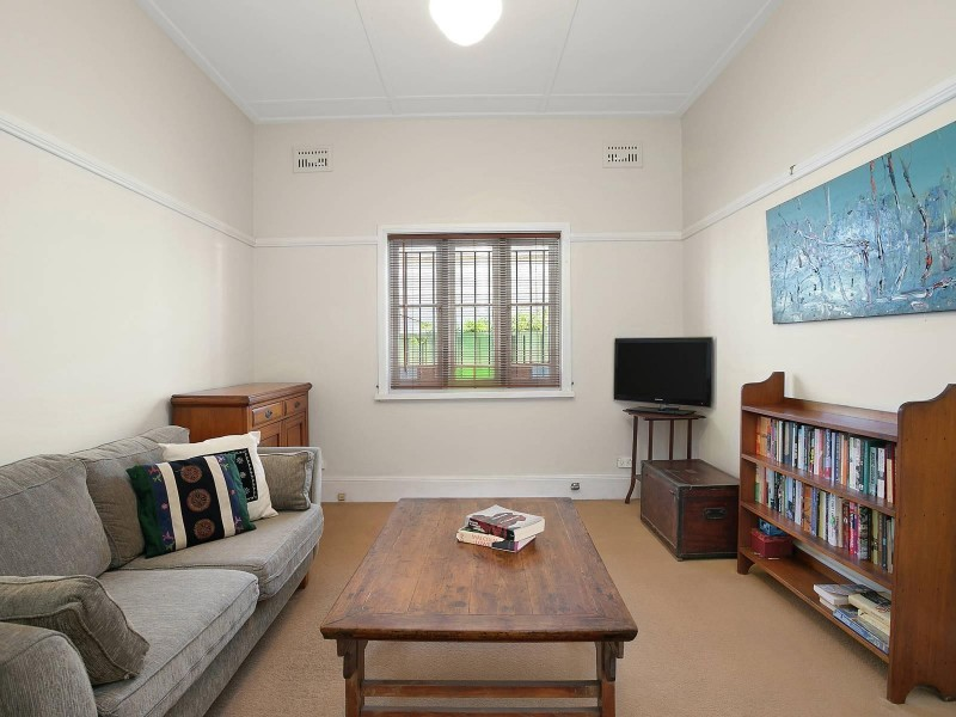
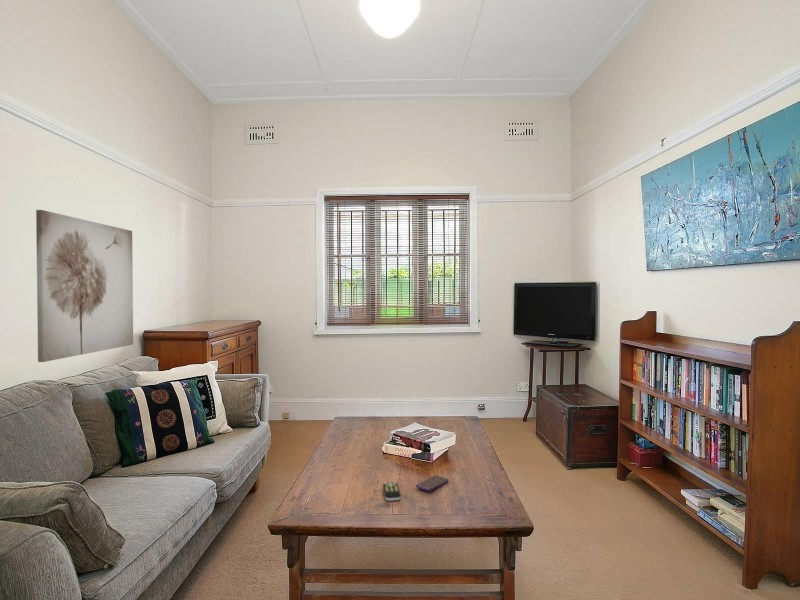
+ remote control (391, 491)
+ smartphone (432, 482)
+ wall art (91, 287)
